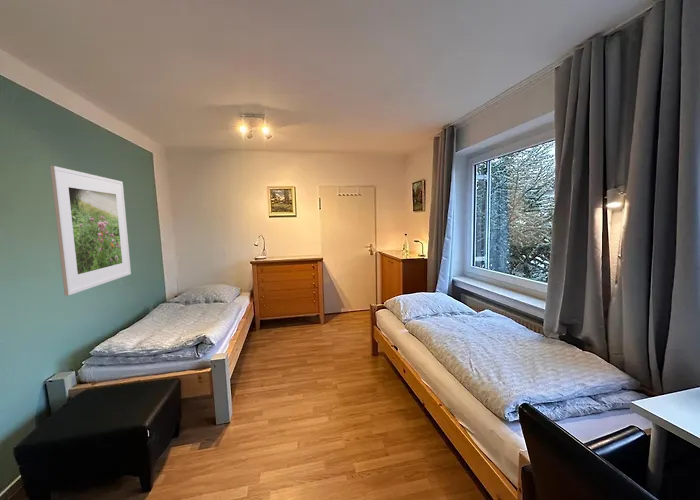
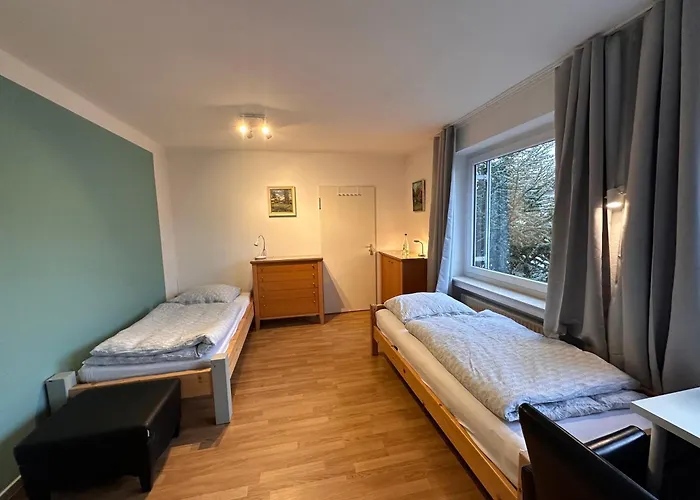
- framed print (98, 230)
